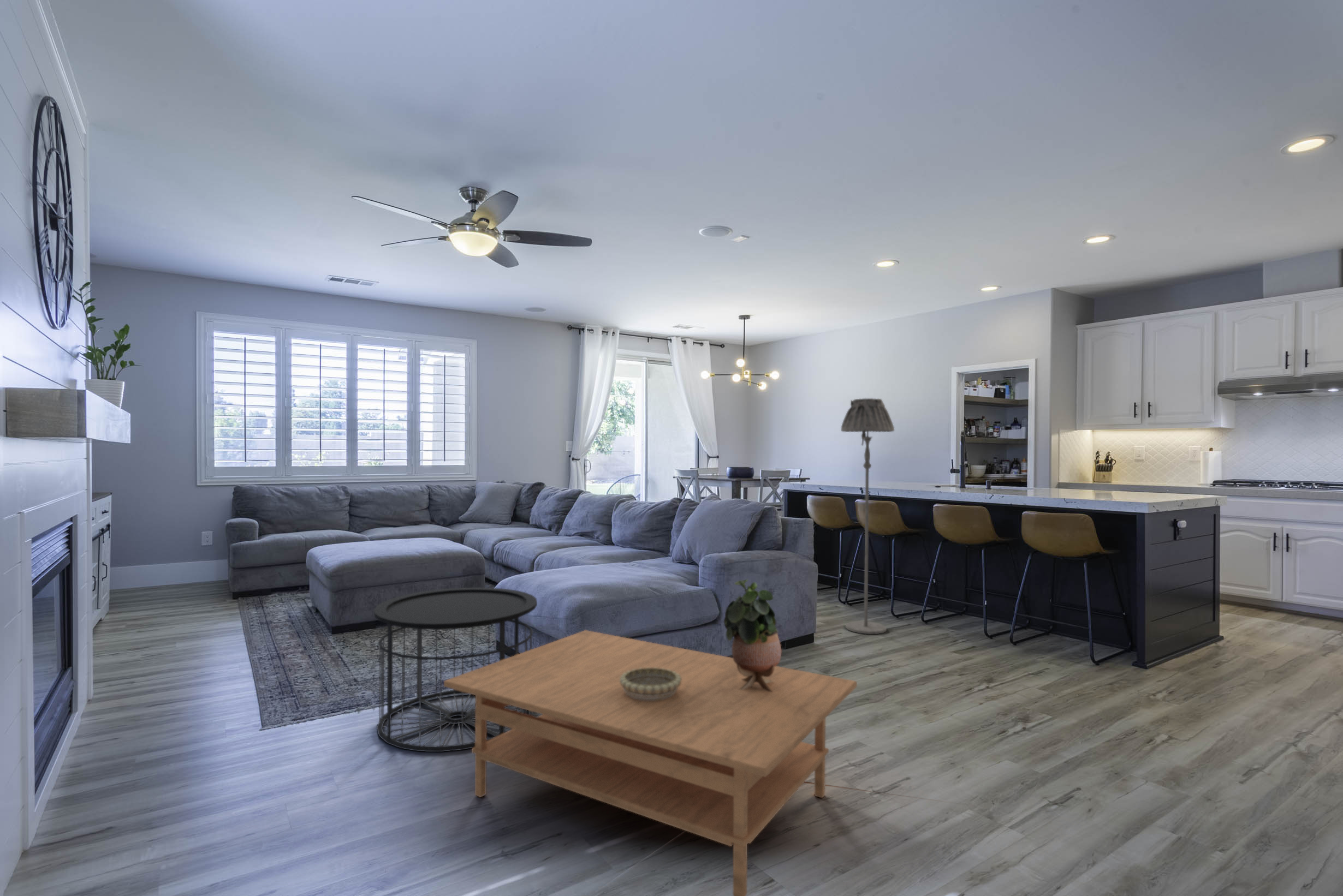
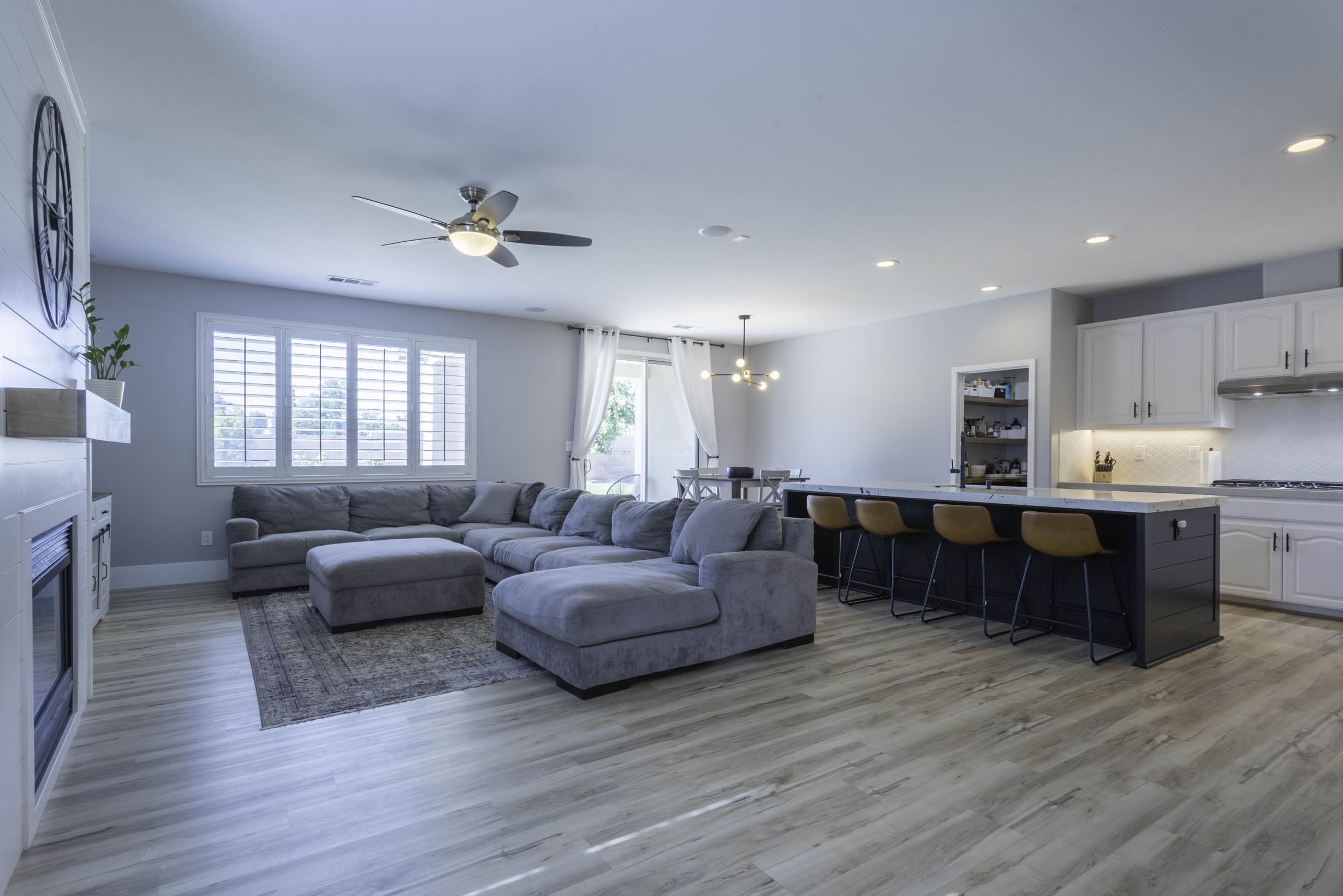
- potted plant (751, 631)
- floor lamp (866, 513)
- coffee table (651, 738)
- side table (457, 659)
- decorative bowl (650, 683)
